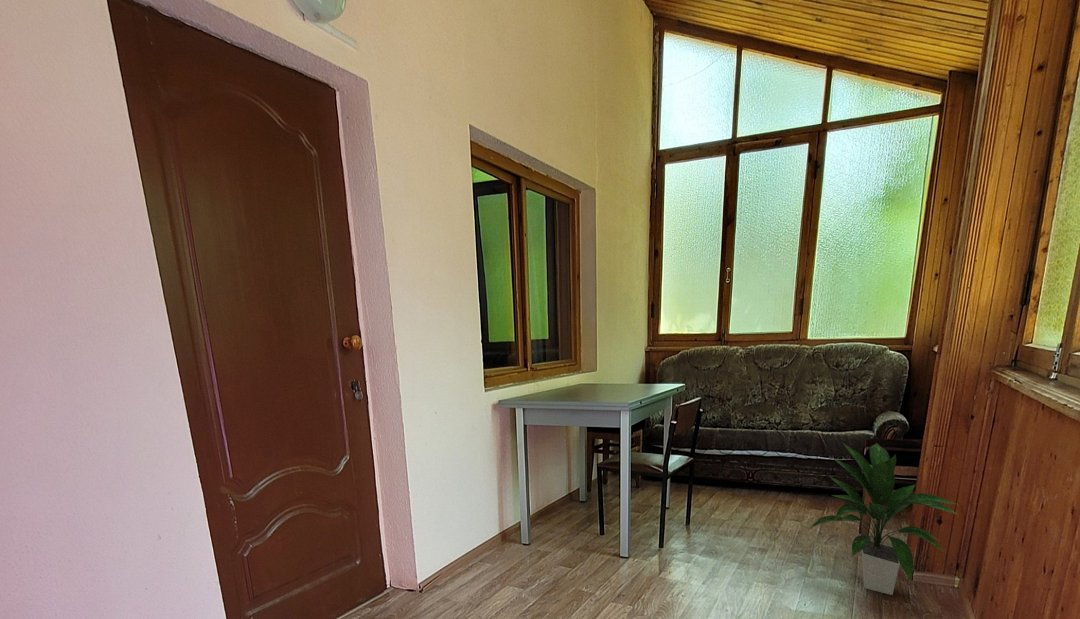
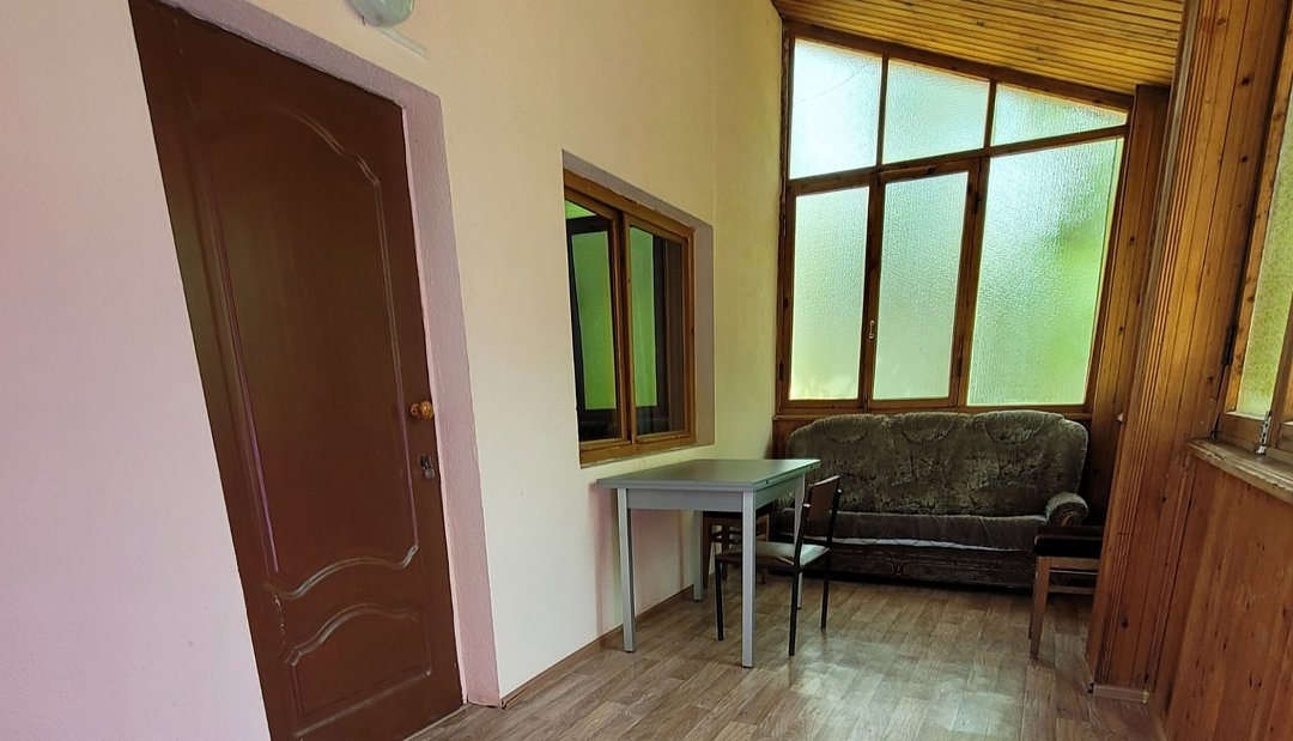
- indoor plant (875, 515)
